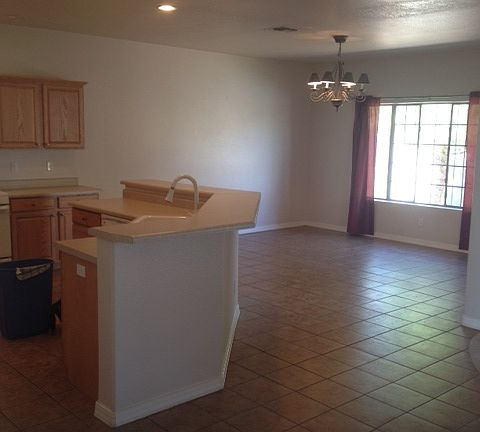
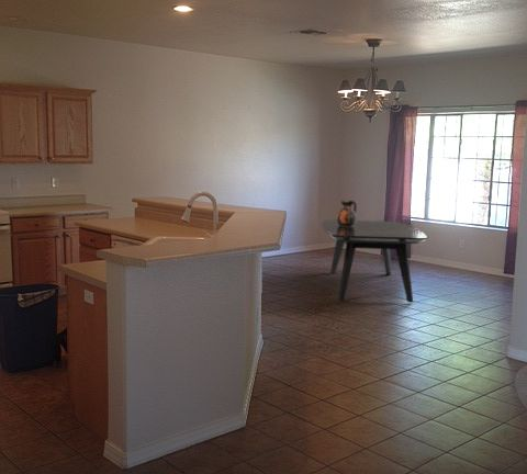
+ dining table (370, 248)
+ ceramic jug (346, 213)
